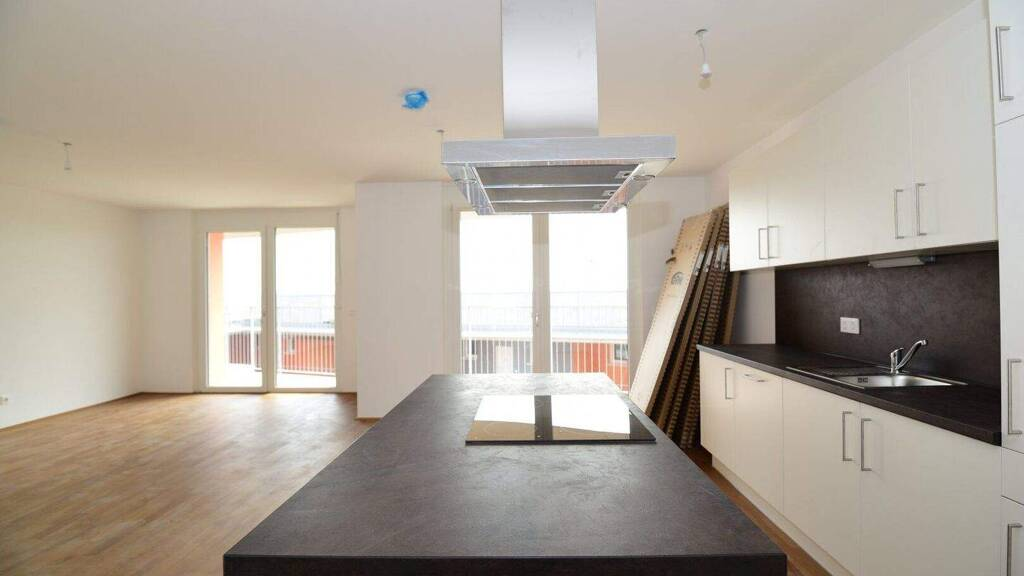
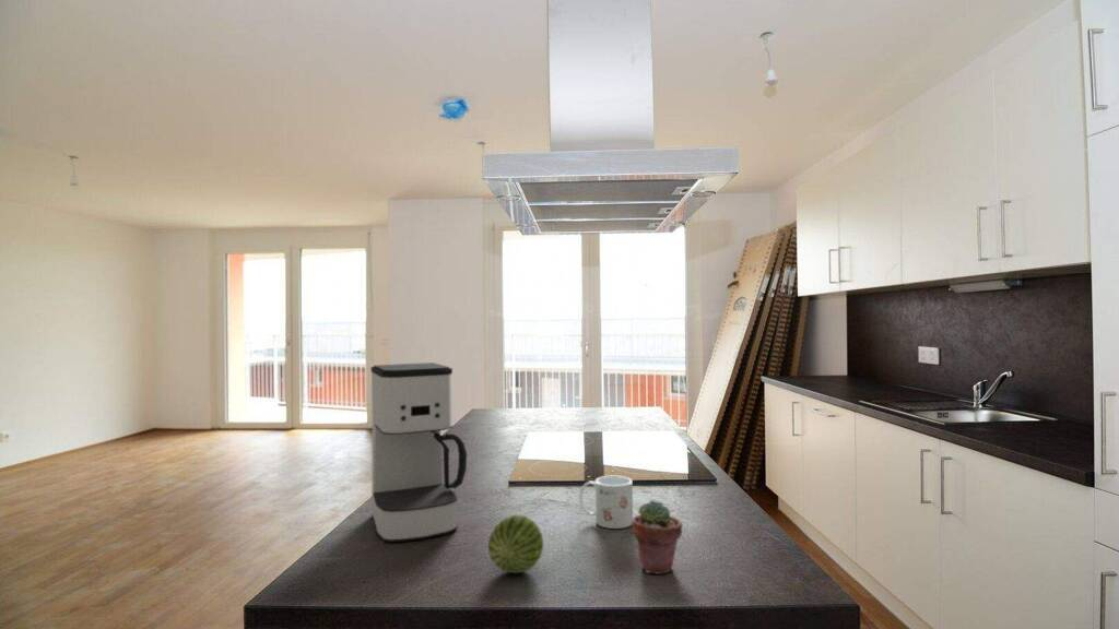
+ coffee maker (420, 444)
+ fruit (516, 543)
+ mug (605, 500)
+ potted succulent (657, 534)
